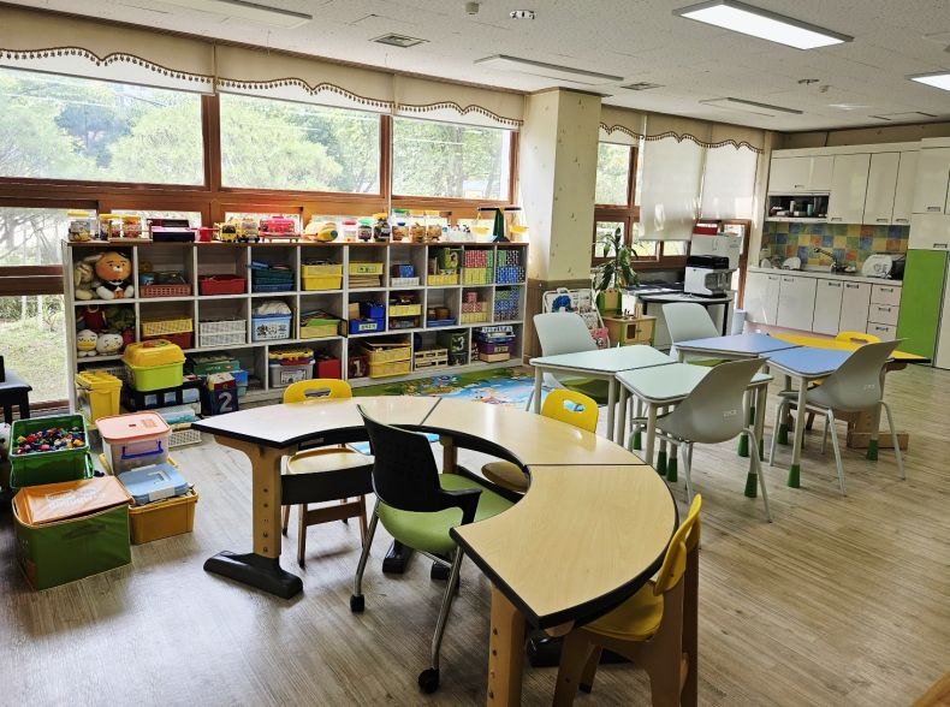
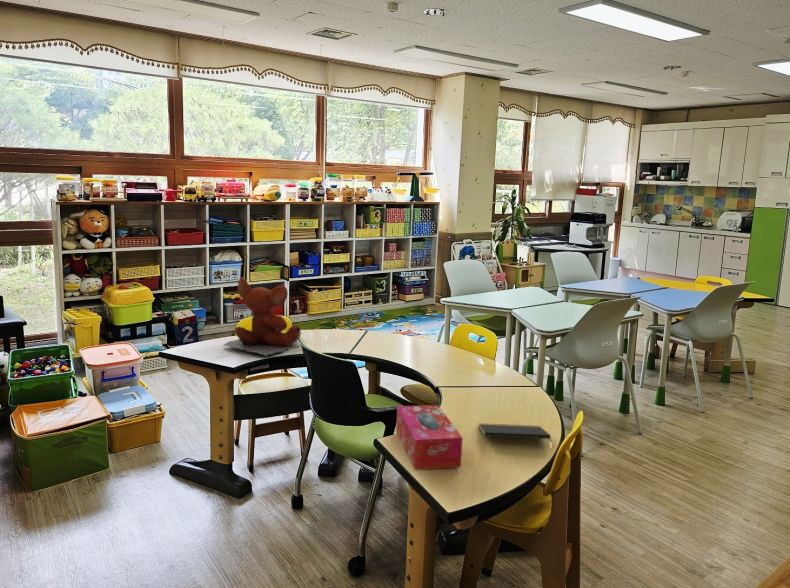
+ tissue box (427, 434)
+ notepad (513, 430)
+ stuffed animal (268, 311)
